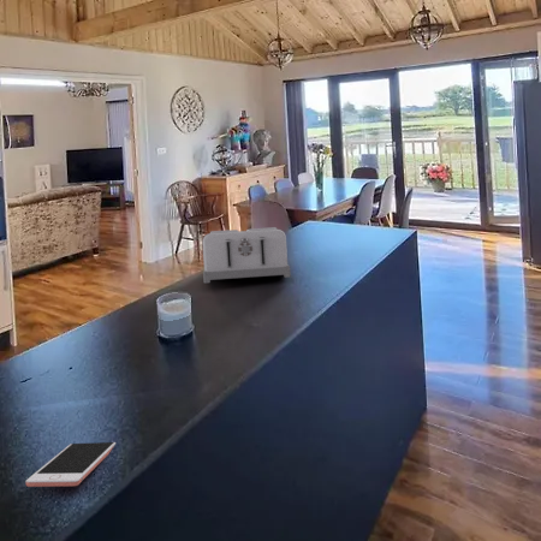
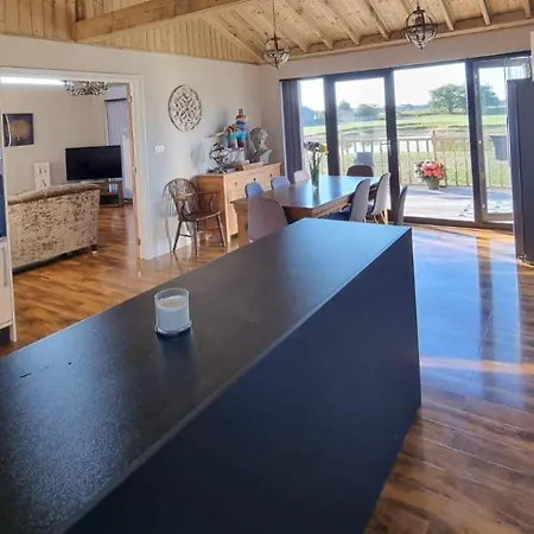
- toaster (244, 252)
- cell phone (77, 459)
